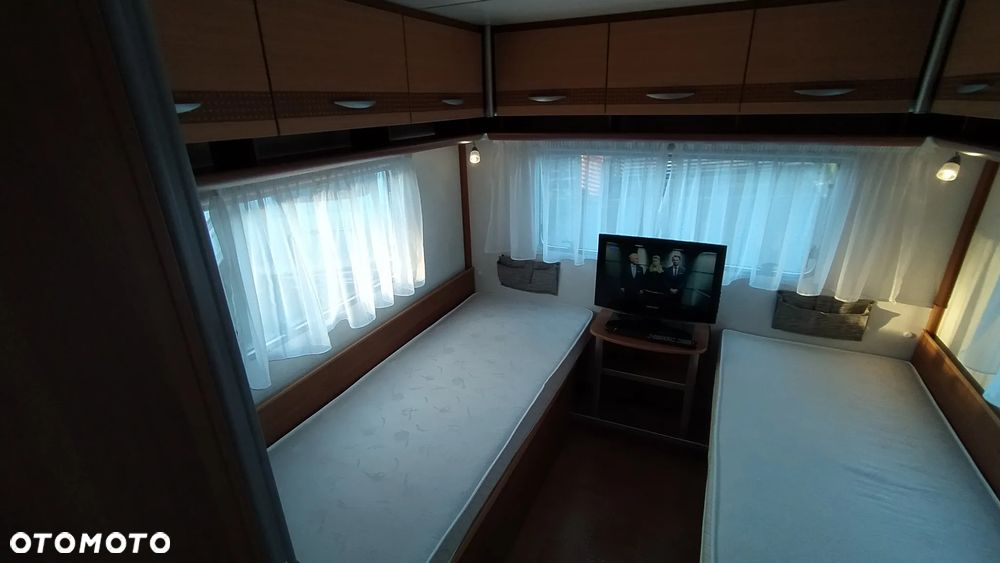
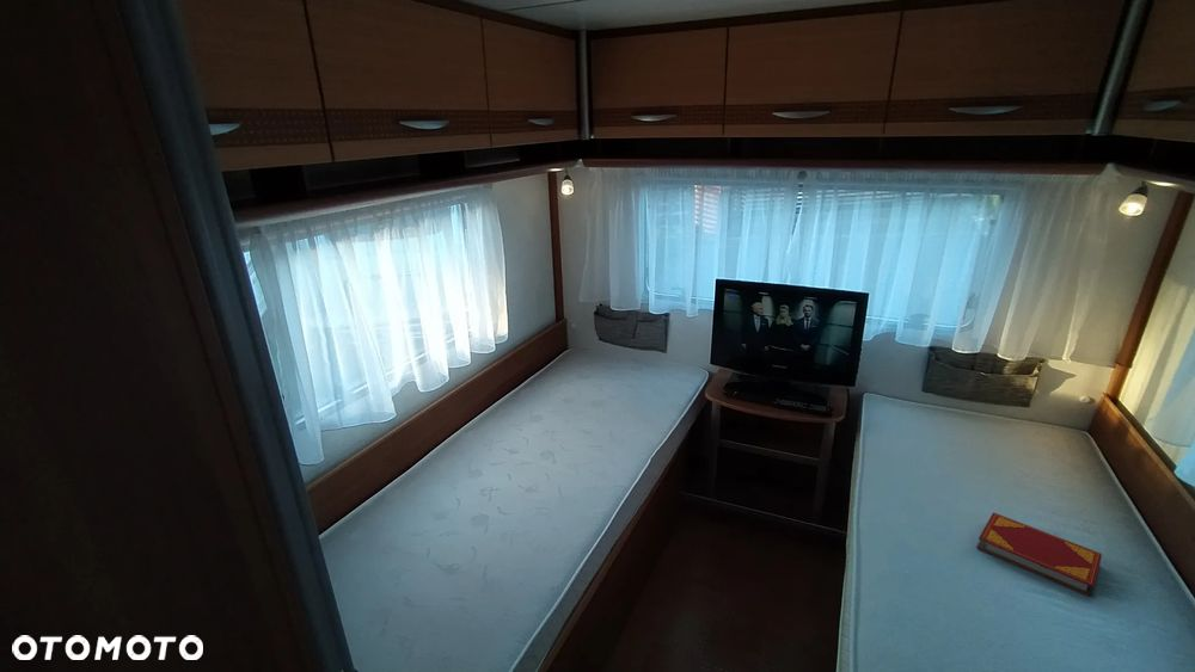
+ hardback book (1037, 550)
